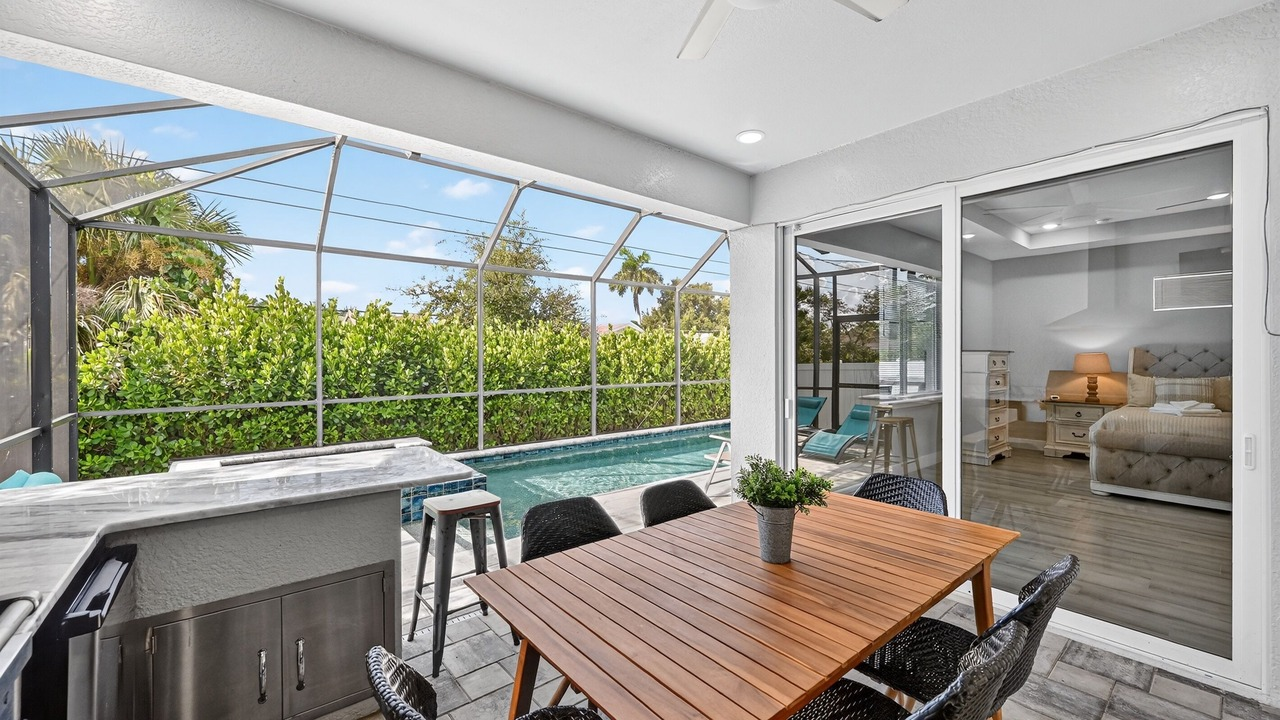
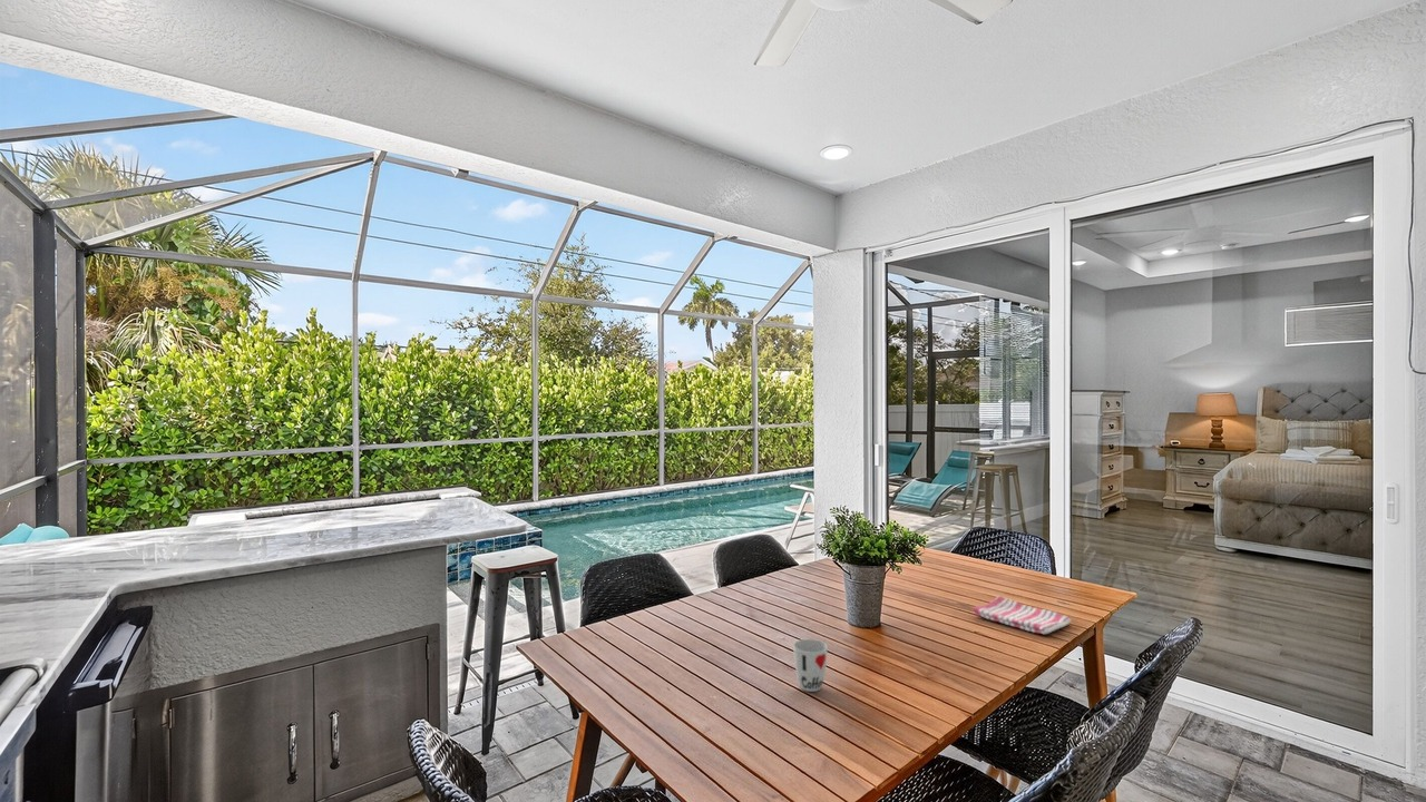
+ cup (810, 665)
+ dish towel (1020, 614)
